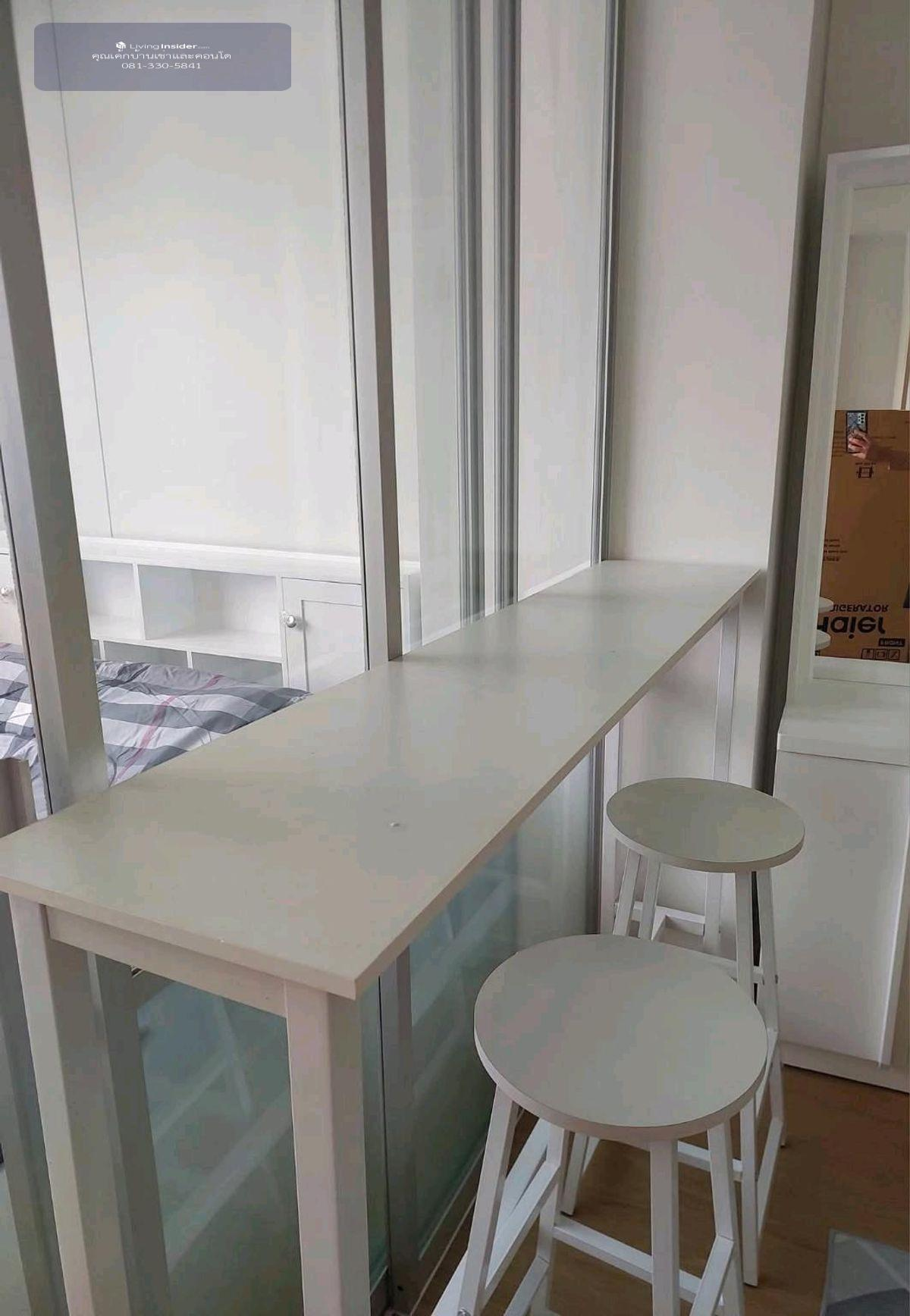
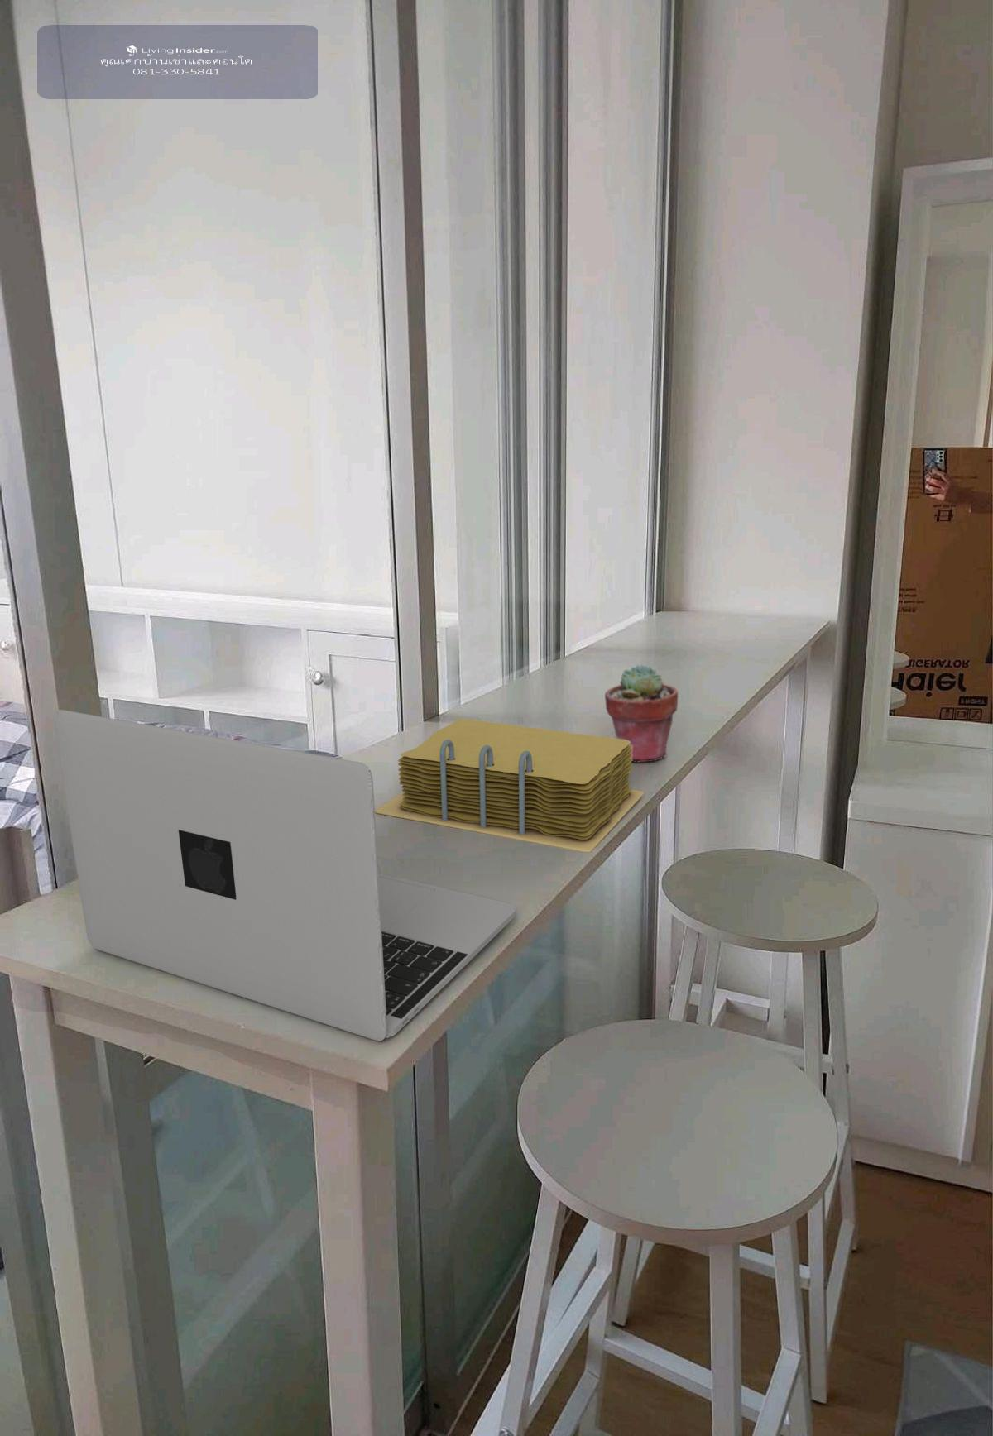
+ potted succulent (642, 709)
+ laptop (300, 819)
+ notebook (511, 765)
